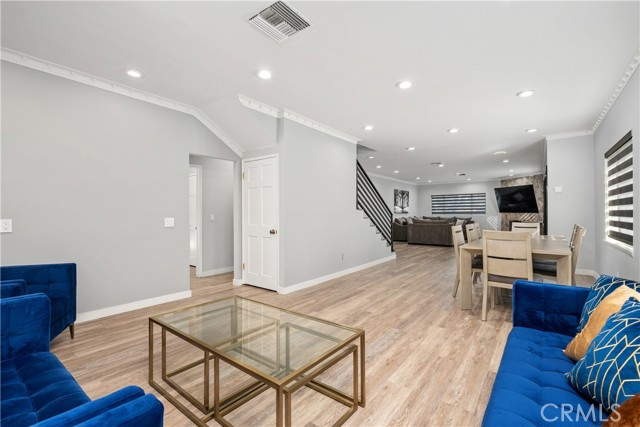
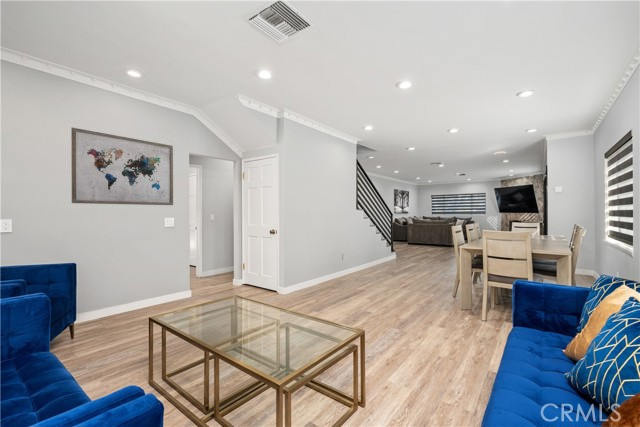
+ wall art (128, 171)
